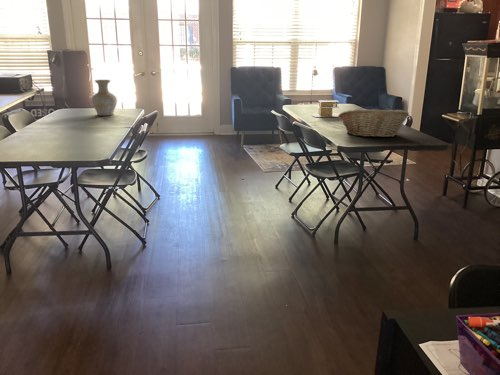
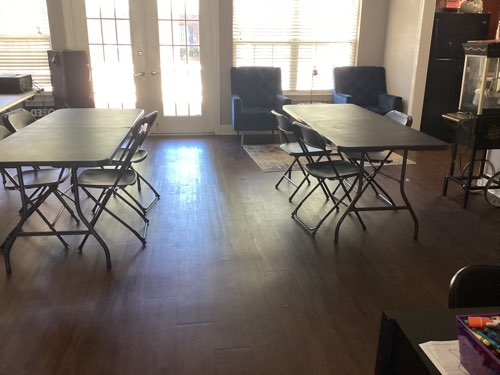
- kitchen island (327, 108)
- vase (104, 97)
- fruit basket (372, 120)
